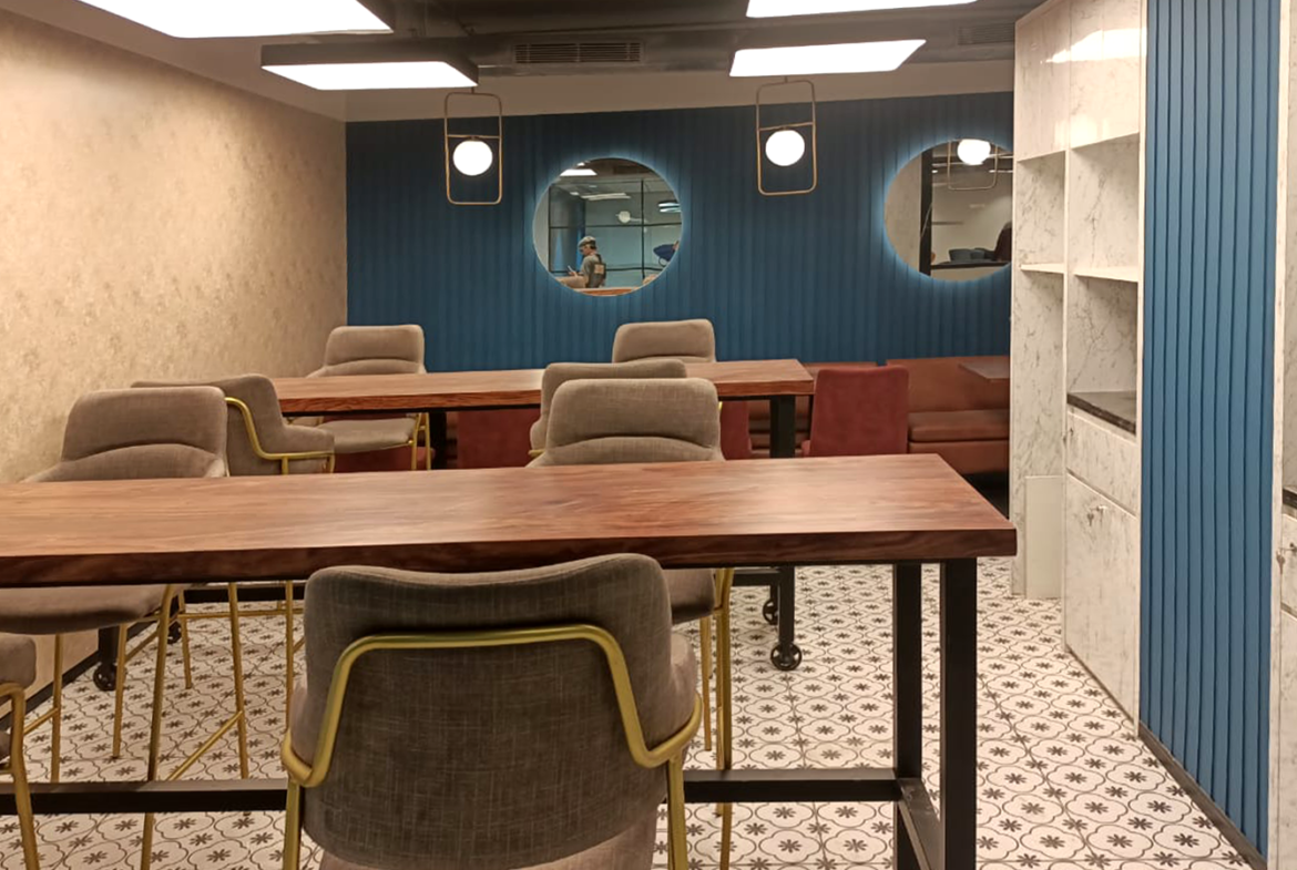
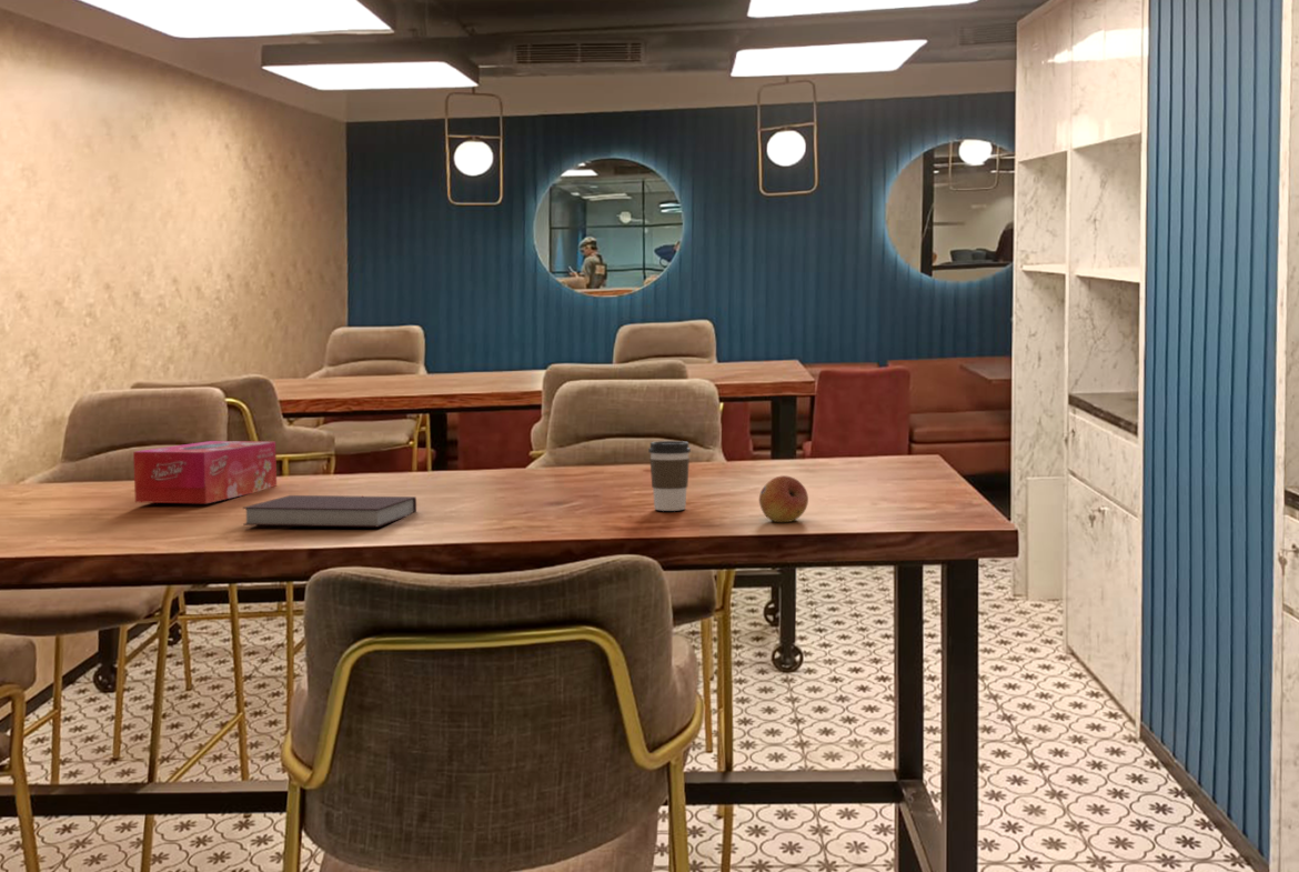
+ fruit (783, 499)
+ tissue box (208, 470)
+ coffee cup (669, 475)
+ notebook (332, 510)
